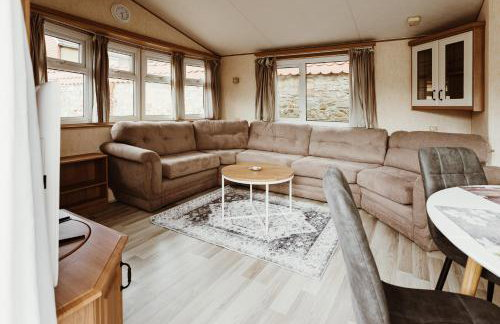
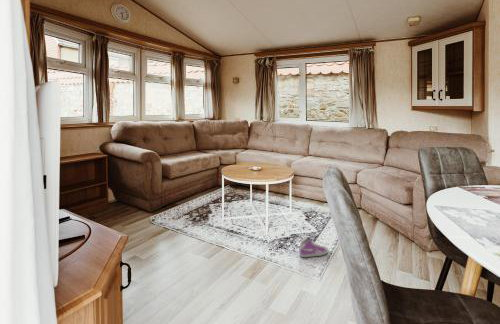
+ sneaker (314, 245)
